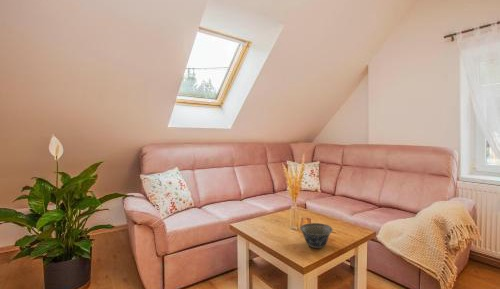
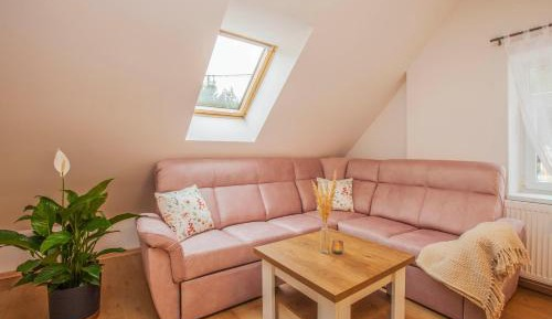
- bowl (316, 236)
